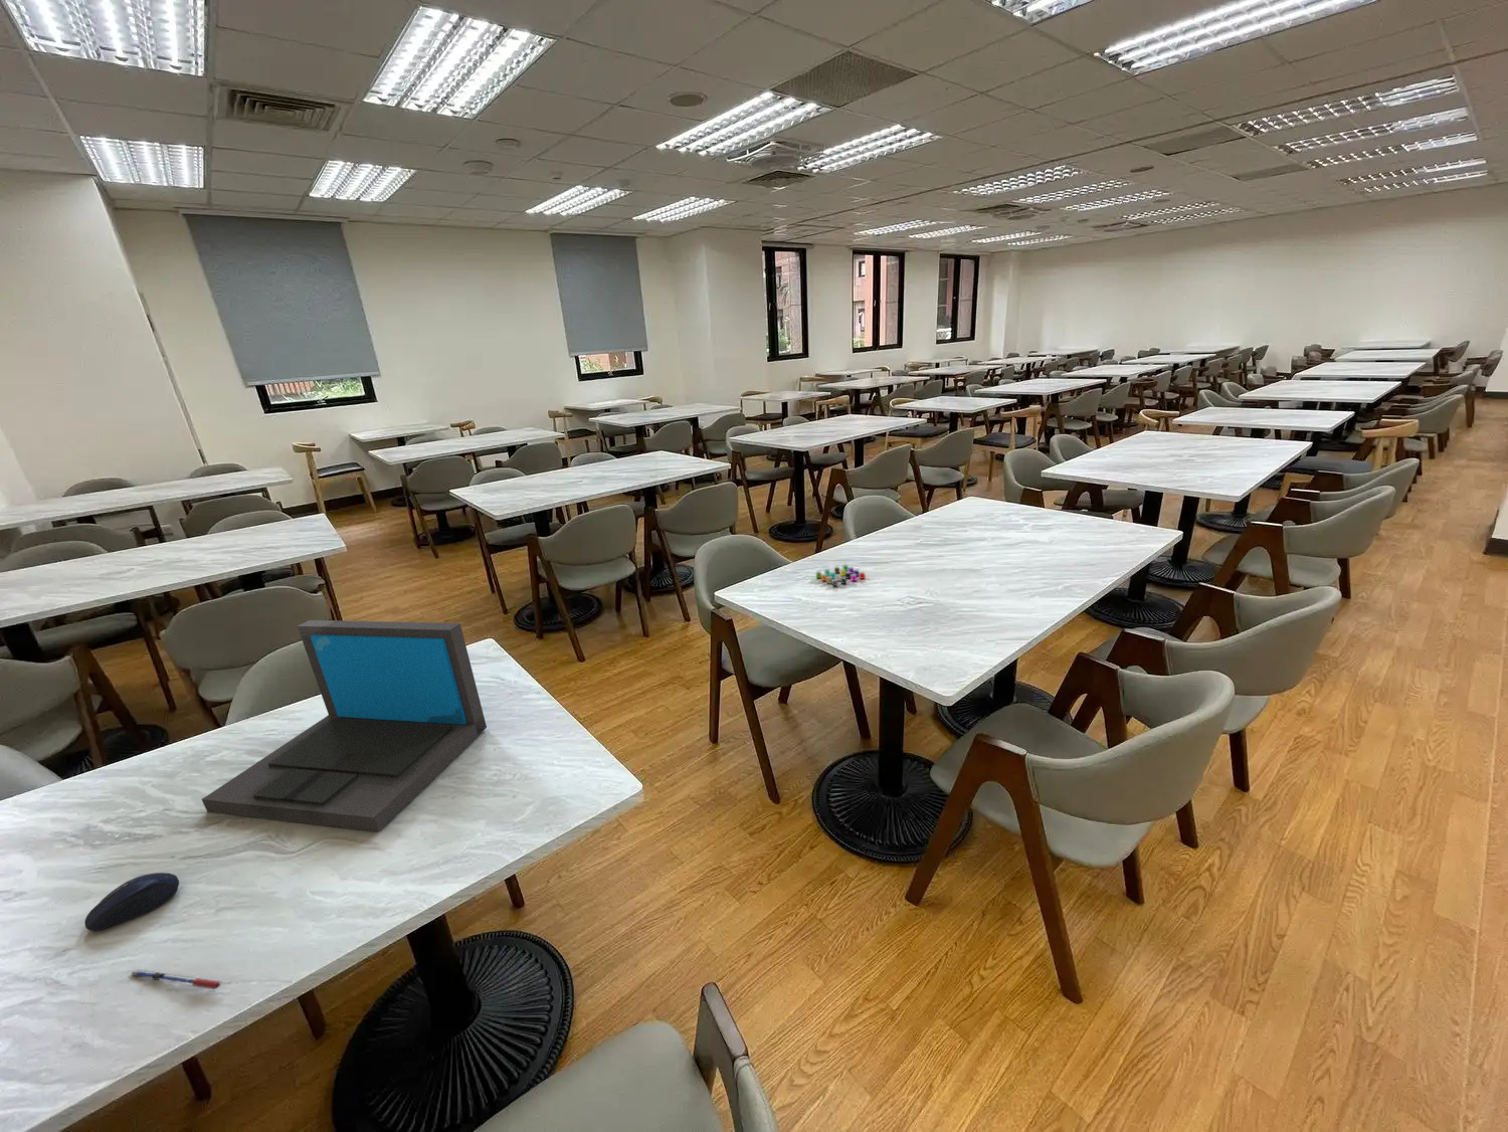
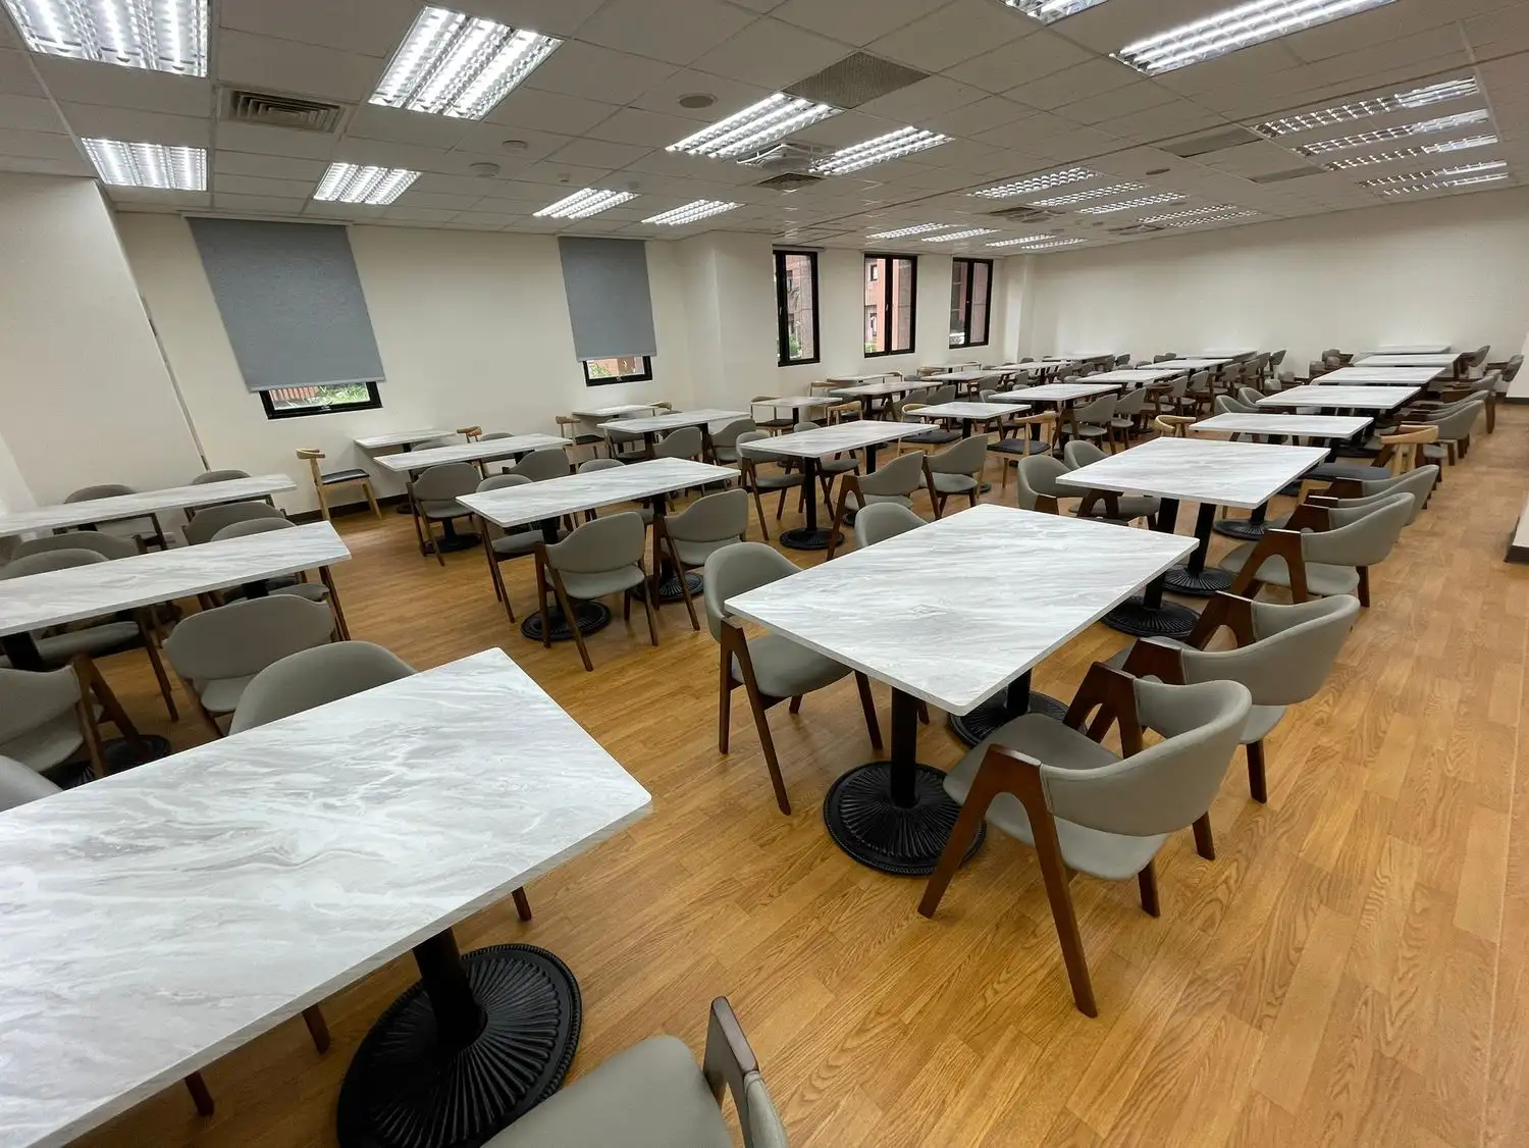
- mug (841, 576)
- laptop (340, 712)
- pen (174, 977)
- computer mouse (131, 894)
